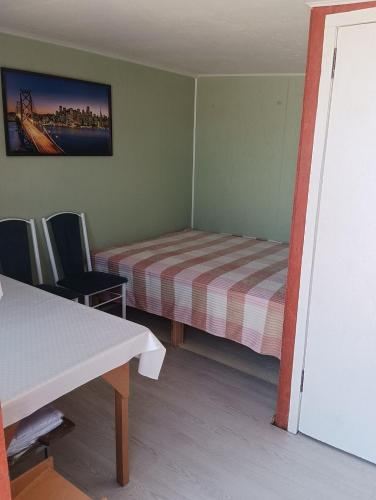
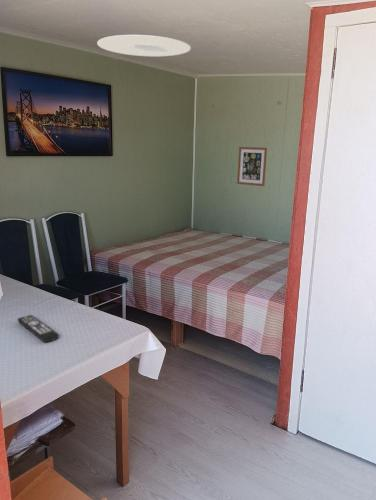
+ wall art (251, 166)
+ ceiling light (144, 42)
+ remote control (37, 328)
